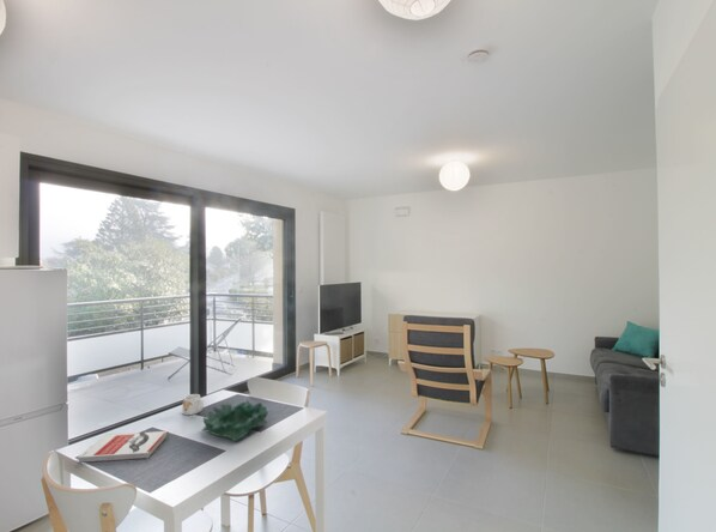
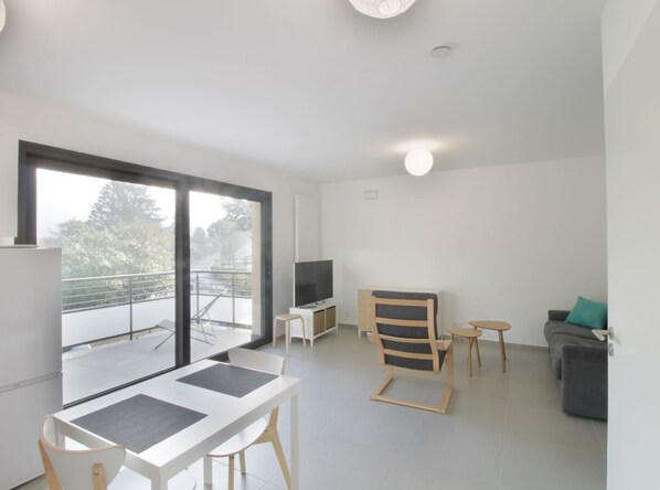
- decorative bowl (235, 419)
- mug (194, 404)
- book (126, 445)
